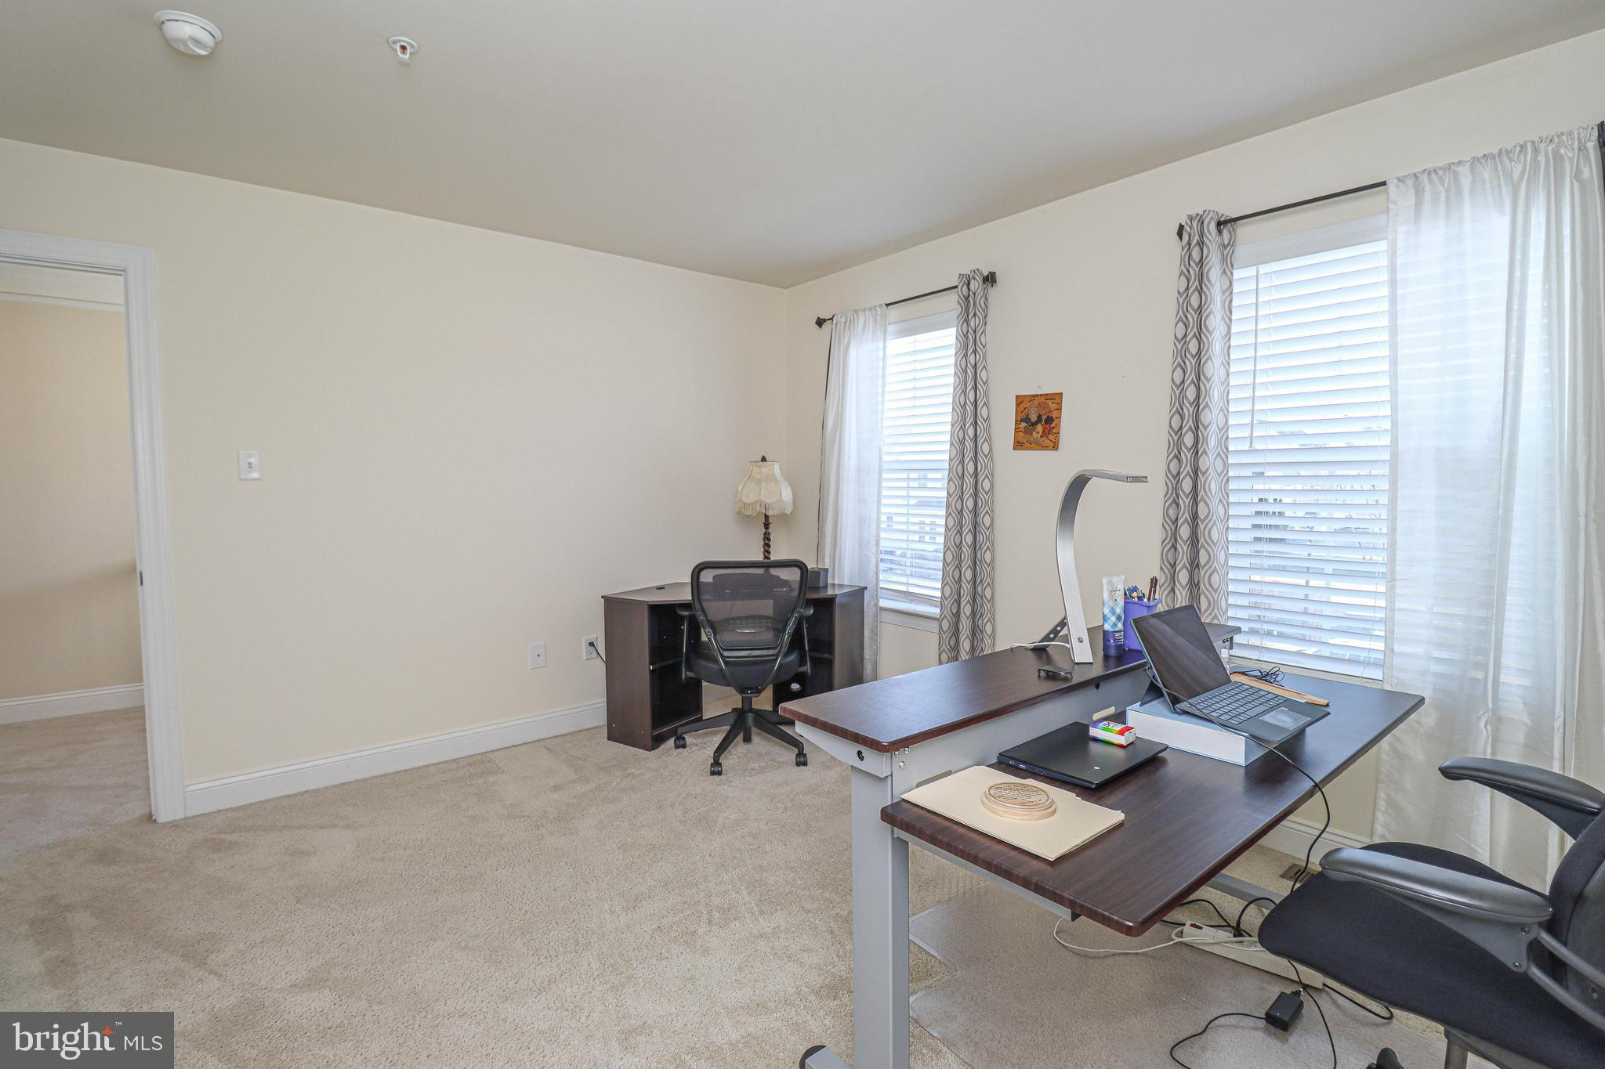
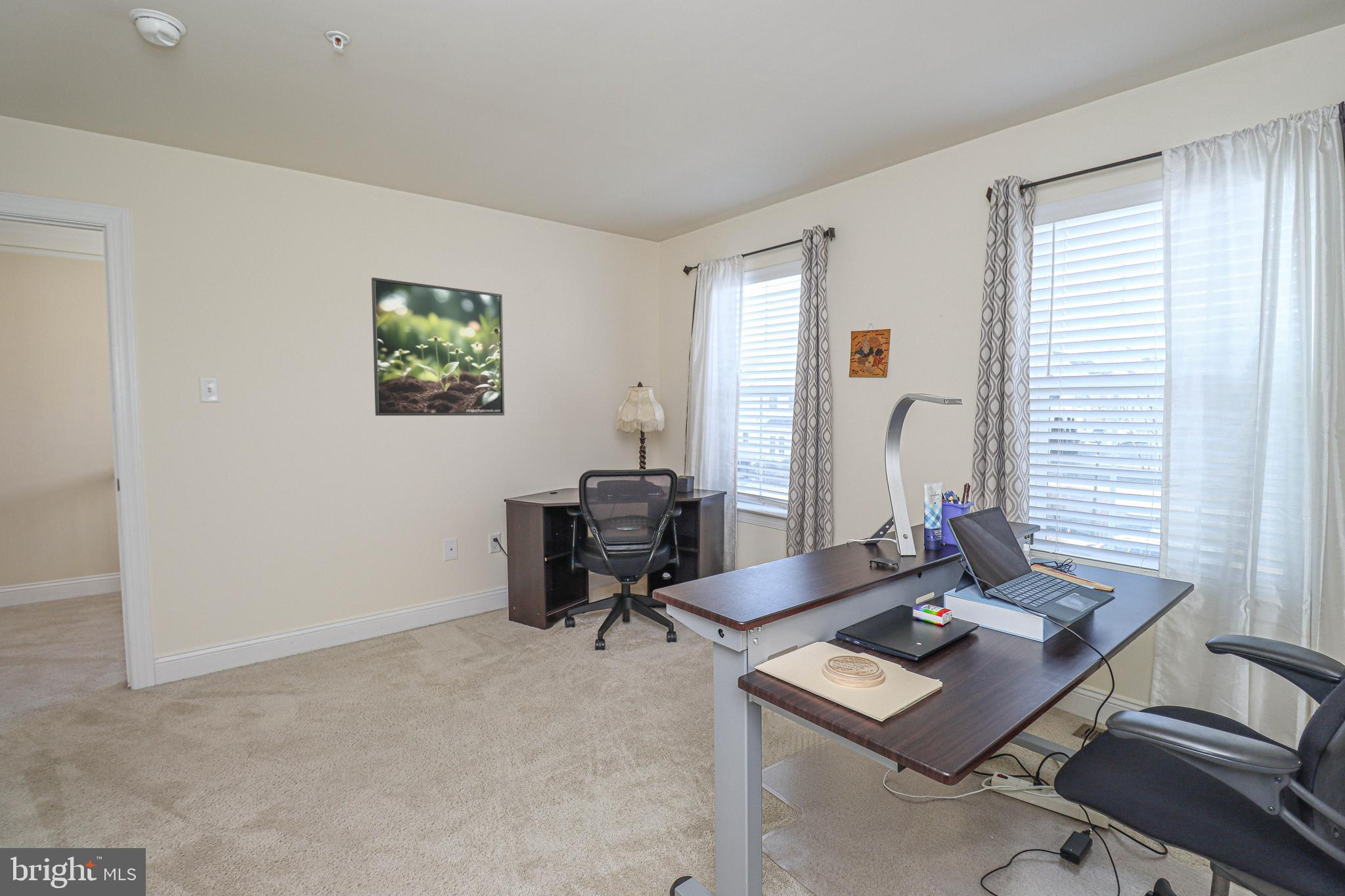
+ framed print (442, 351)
